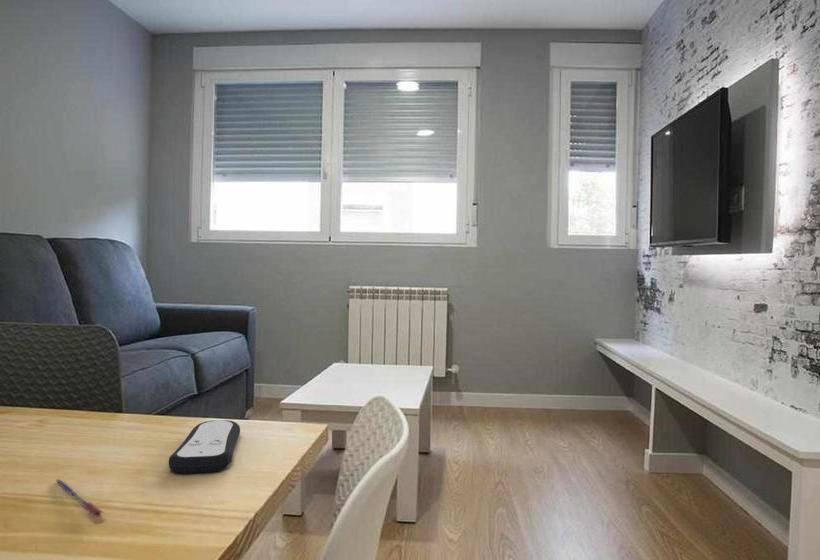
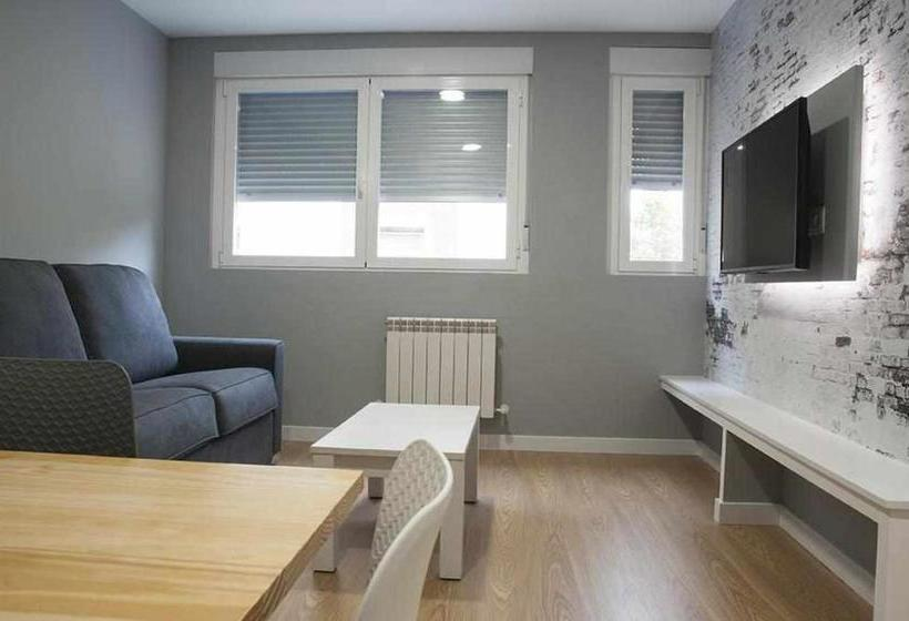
- remote control (209, 443)
- pen (76, 494)
